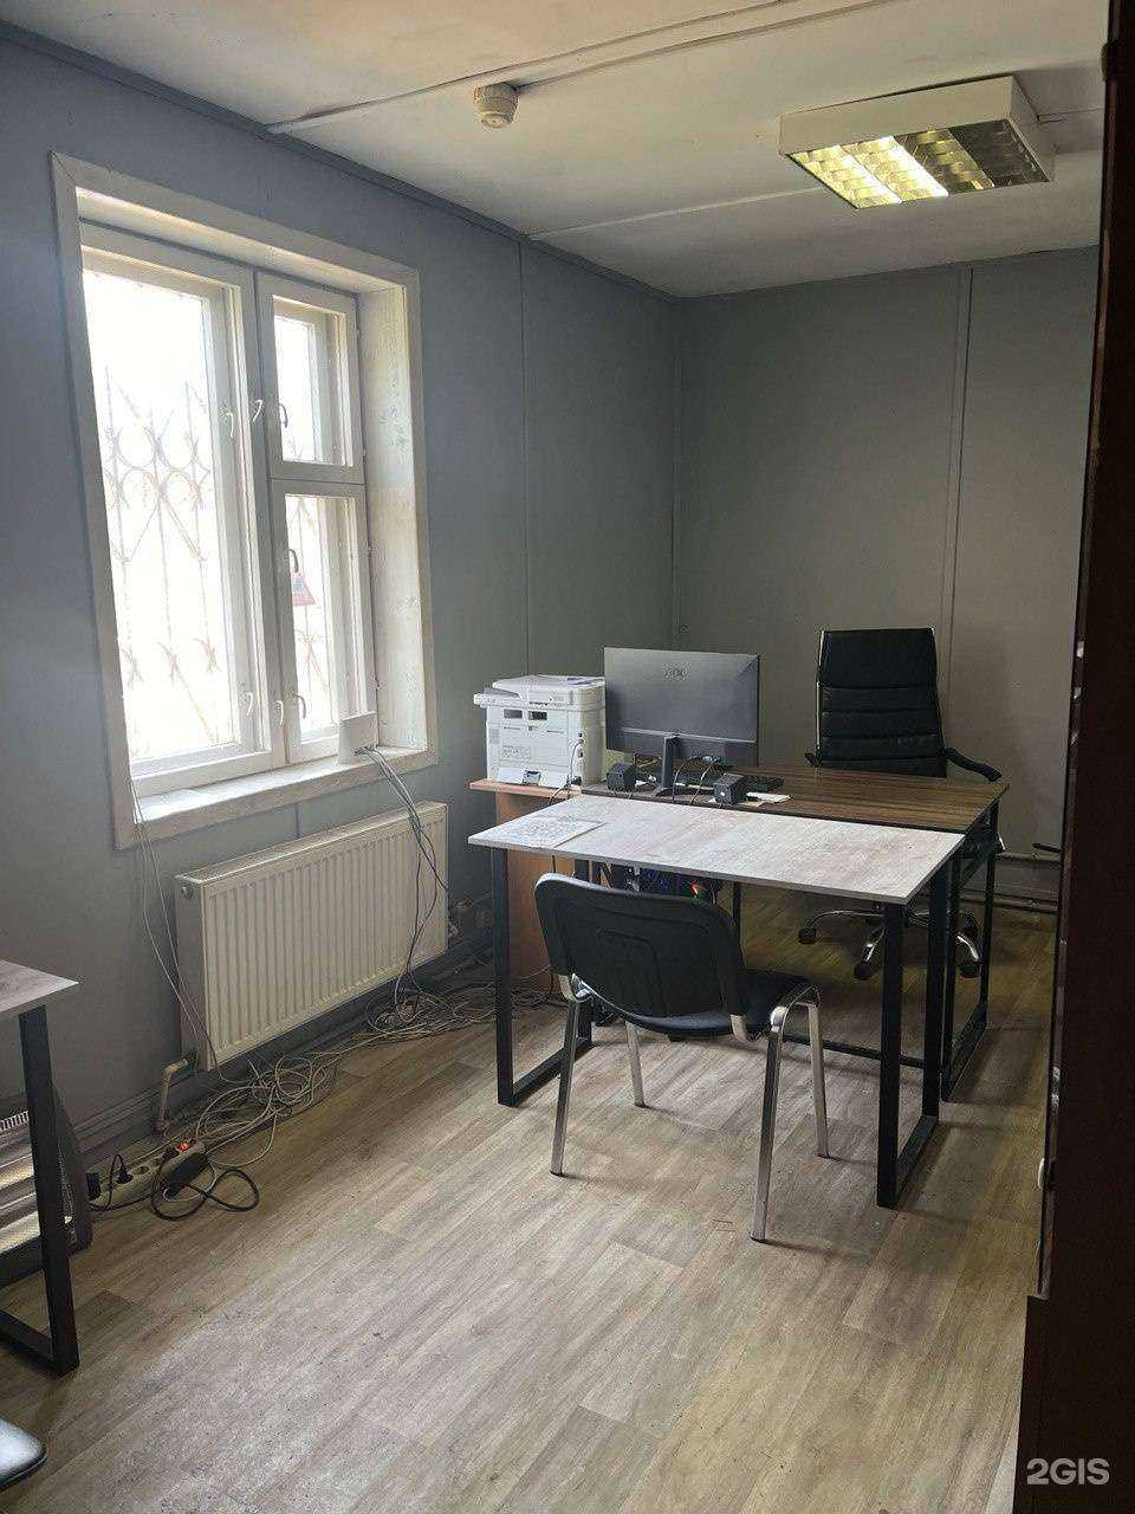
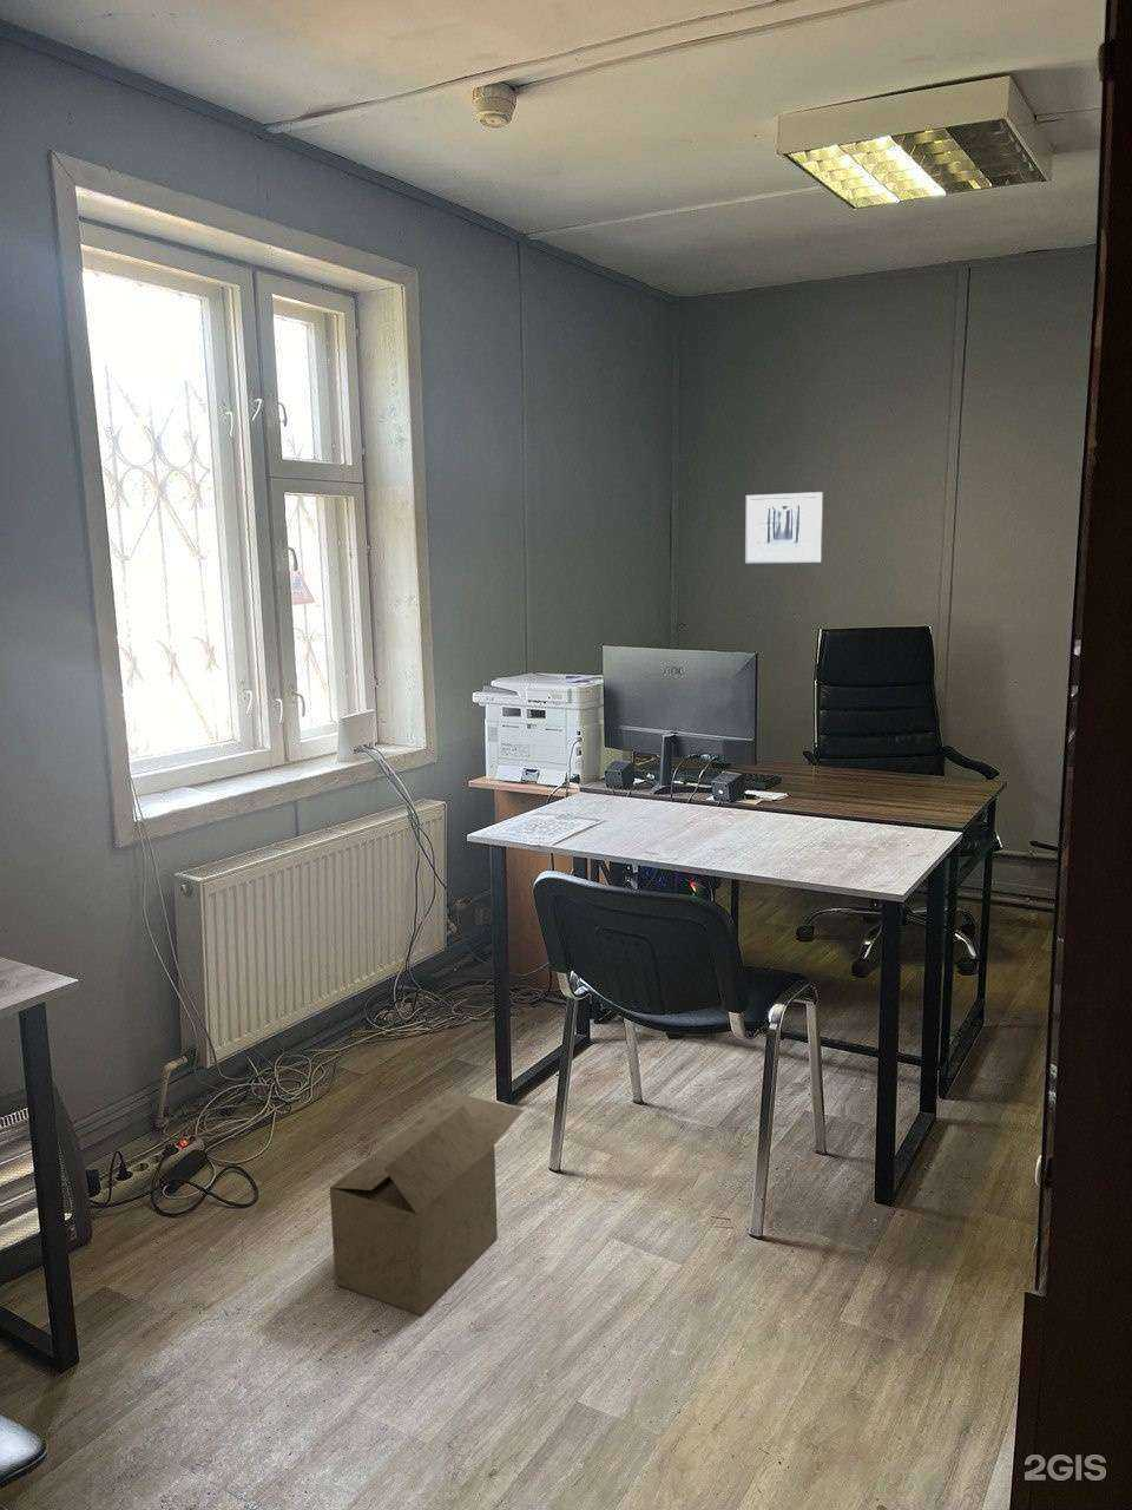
+ wall art (782, 528)
+ cardboard box (434, 1181)
